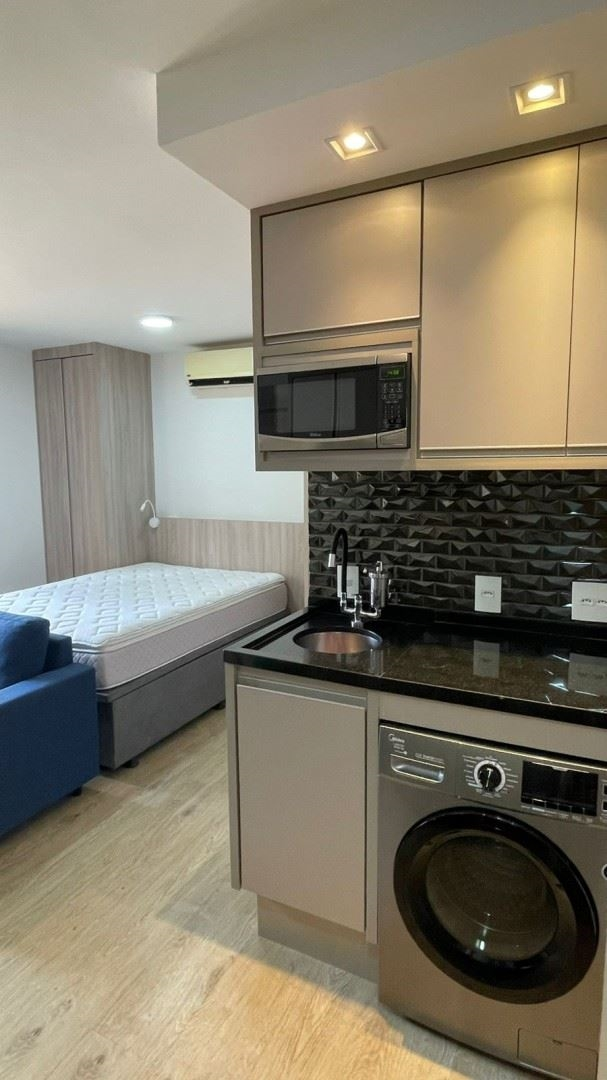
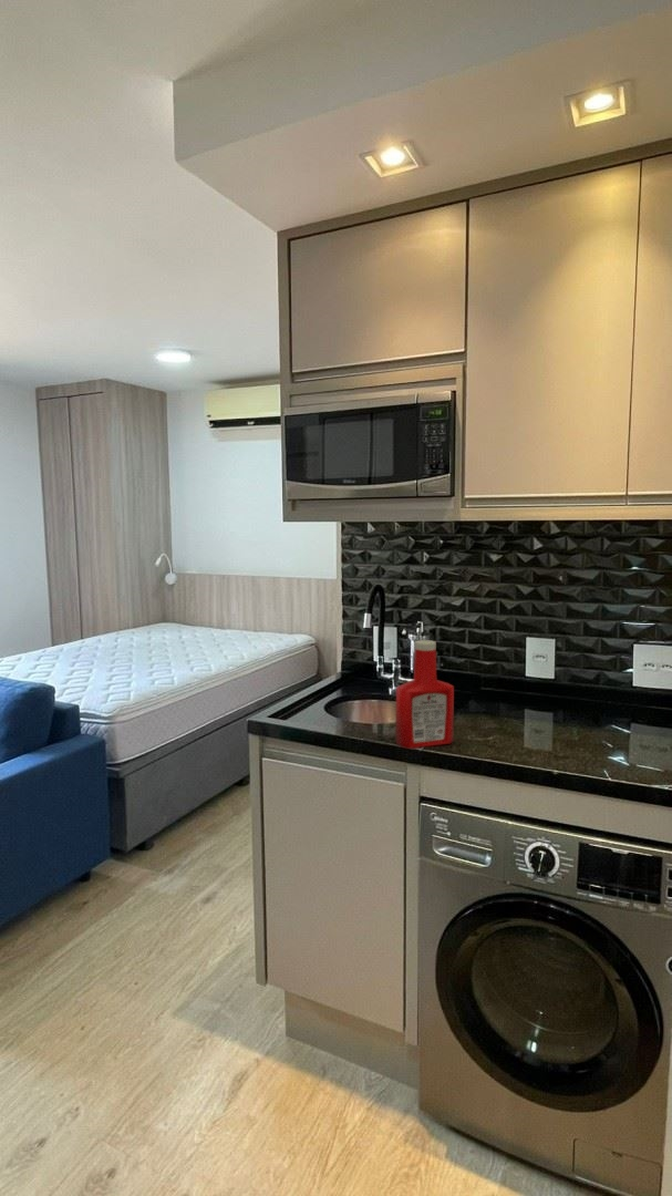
+ soap bottle (424, 692)
